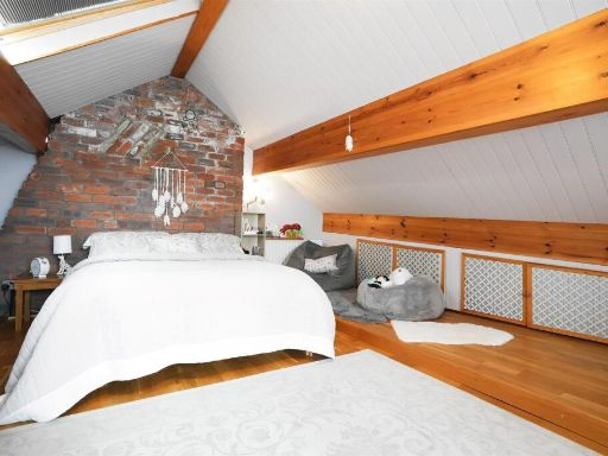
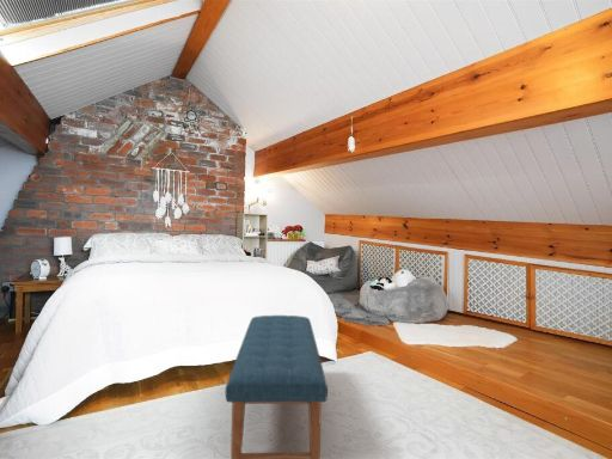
+ bench (279, 375)
